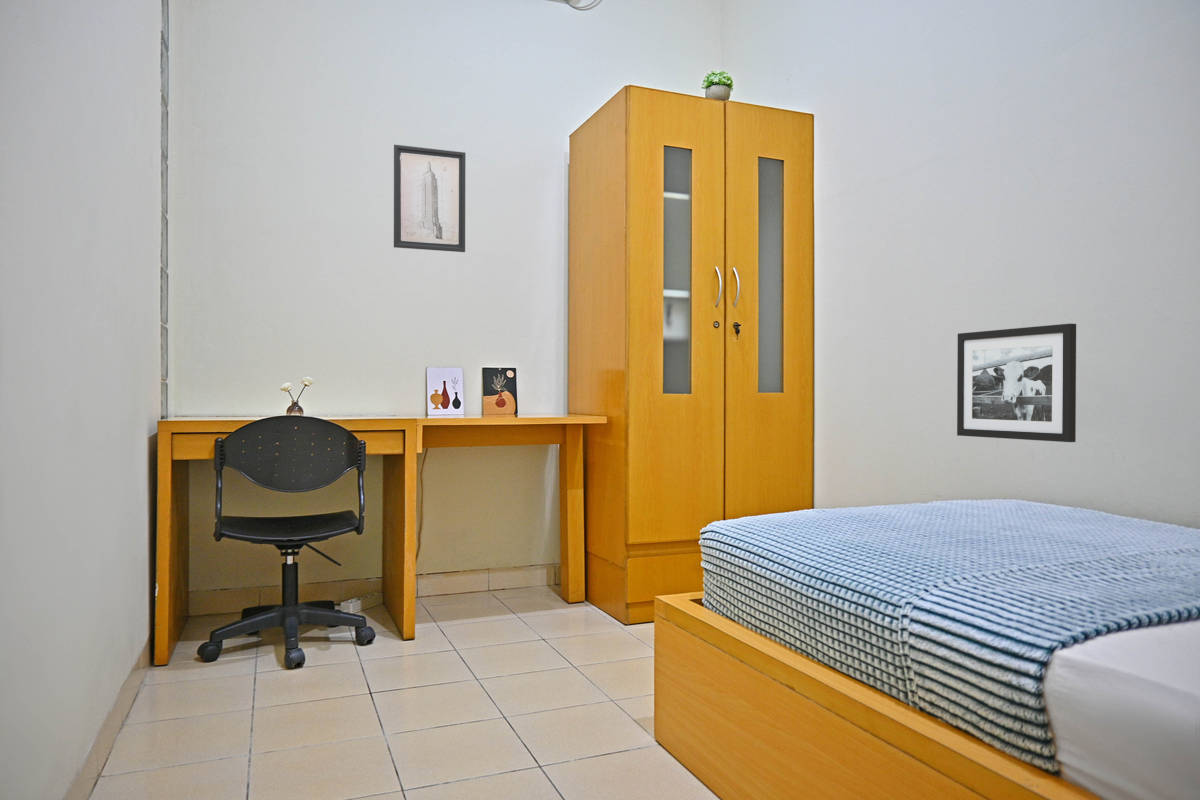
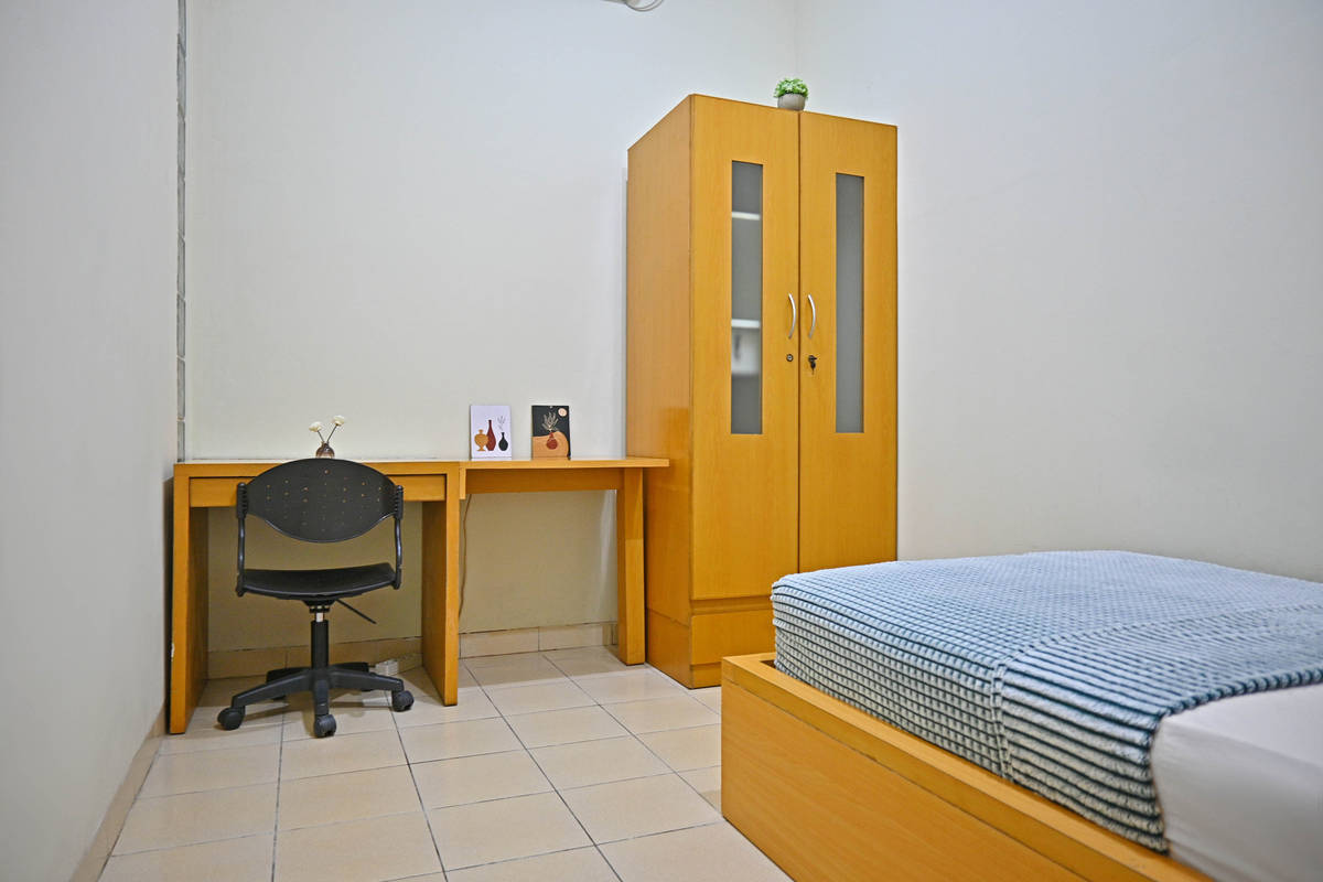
- wall art (430, 199)
- picture frame (1012, 383)
